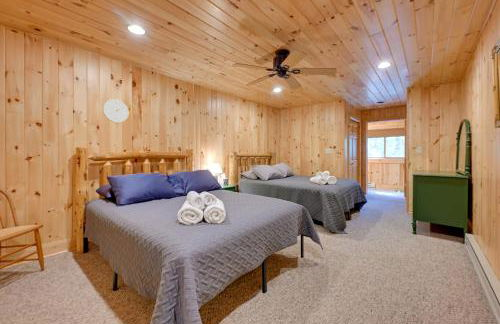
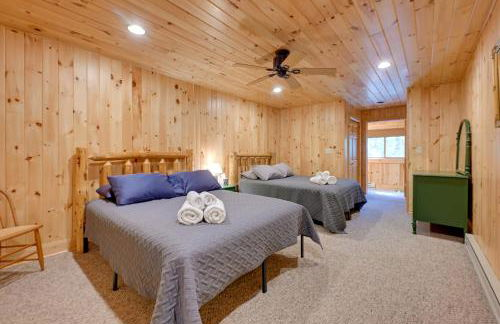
- wall clock (116, 111)
